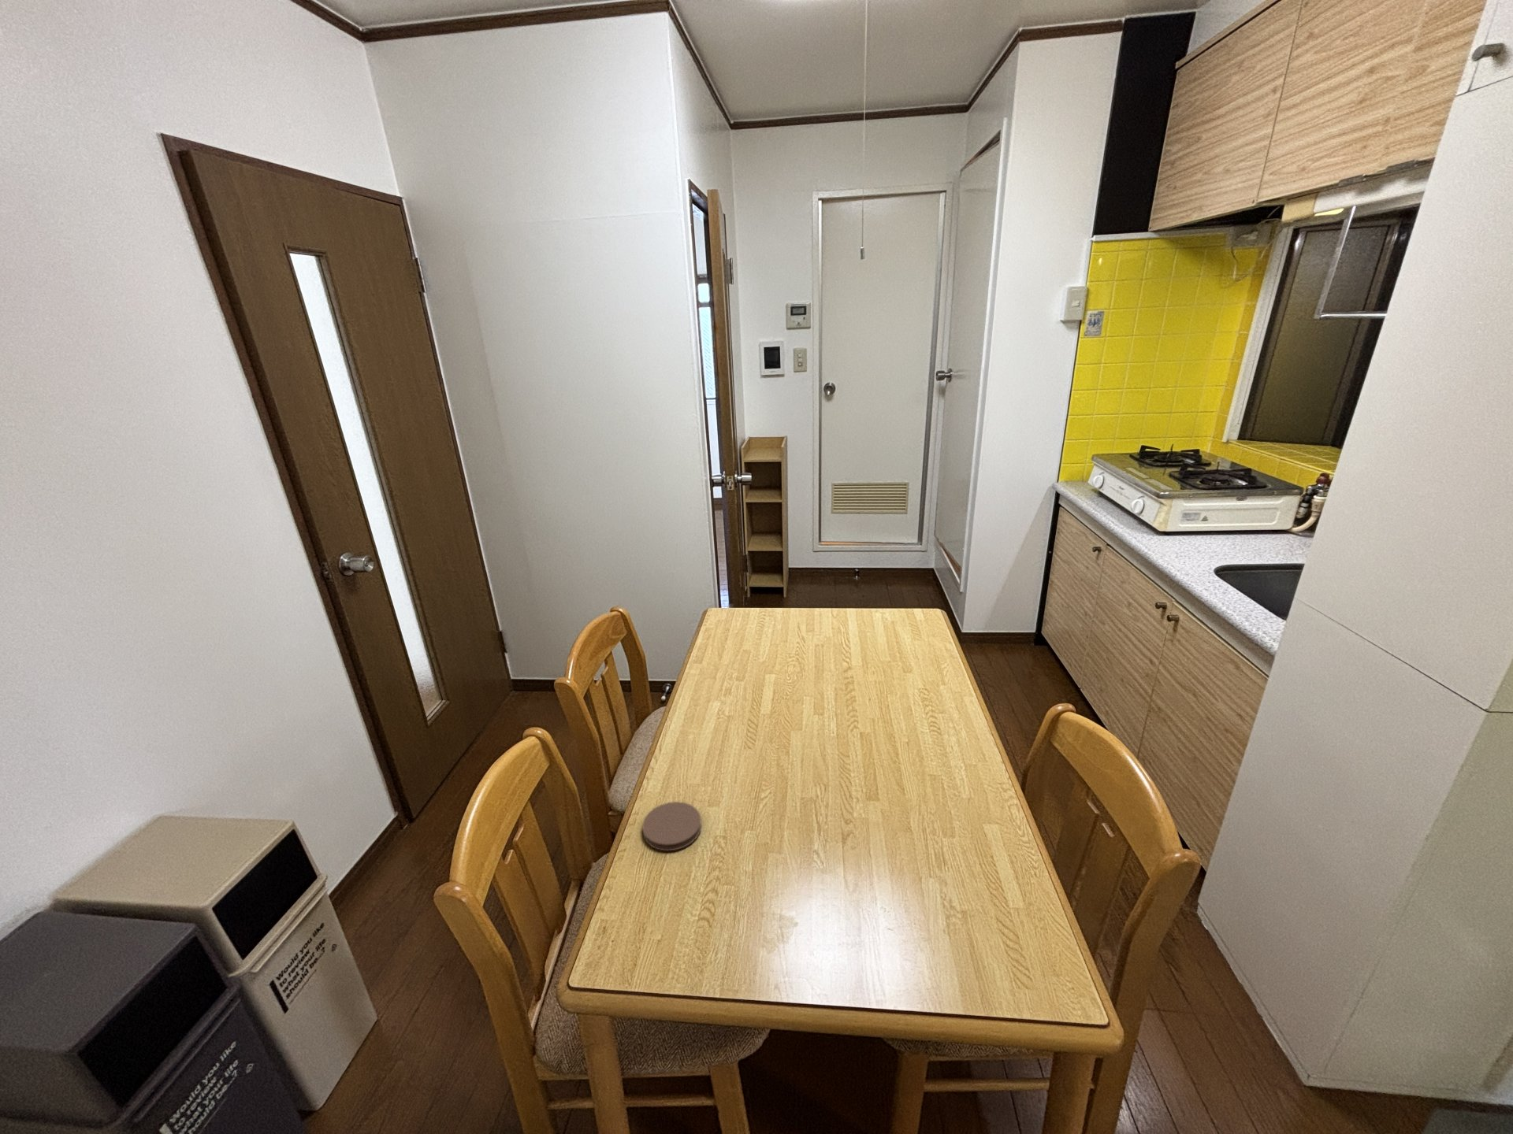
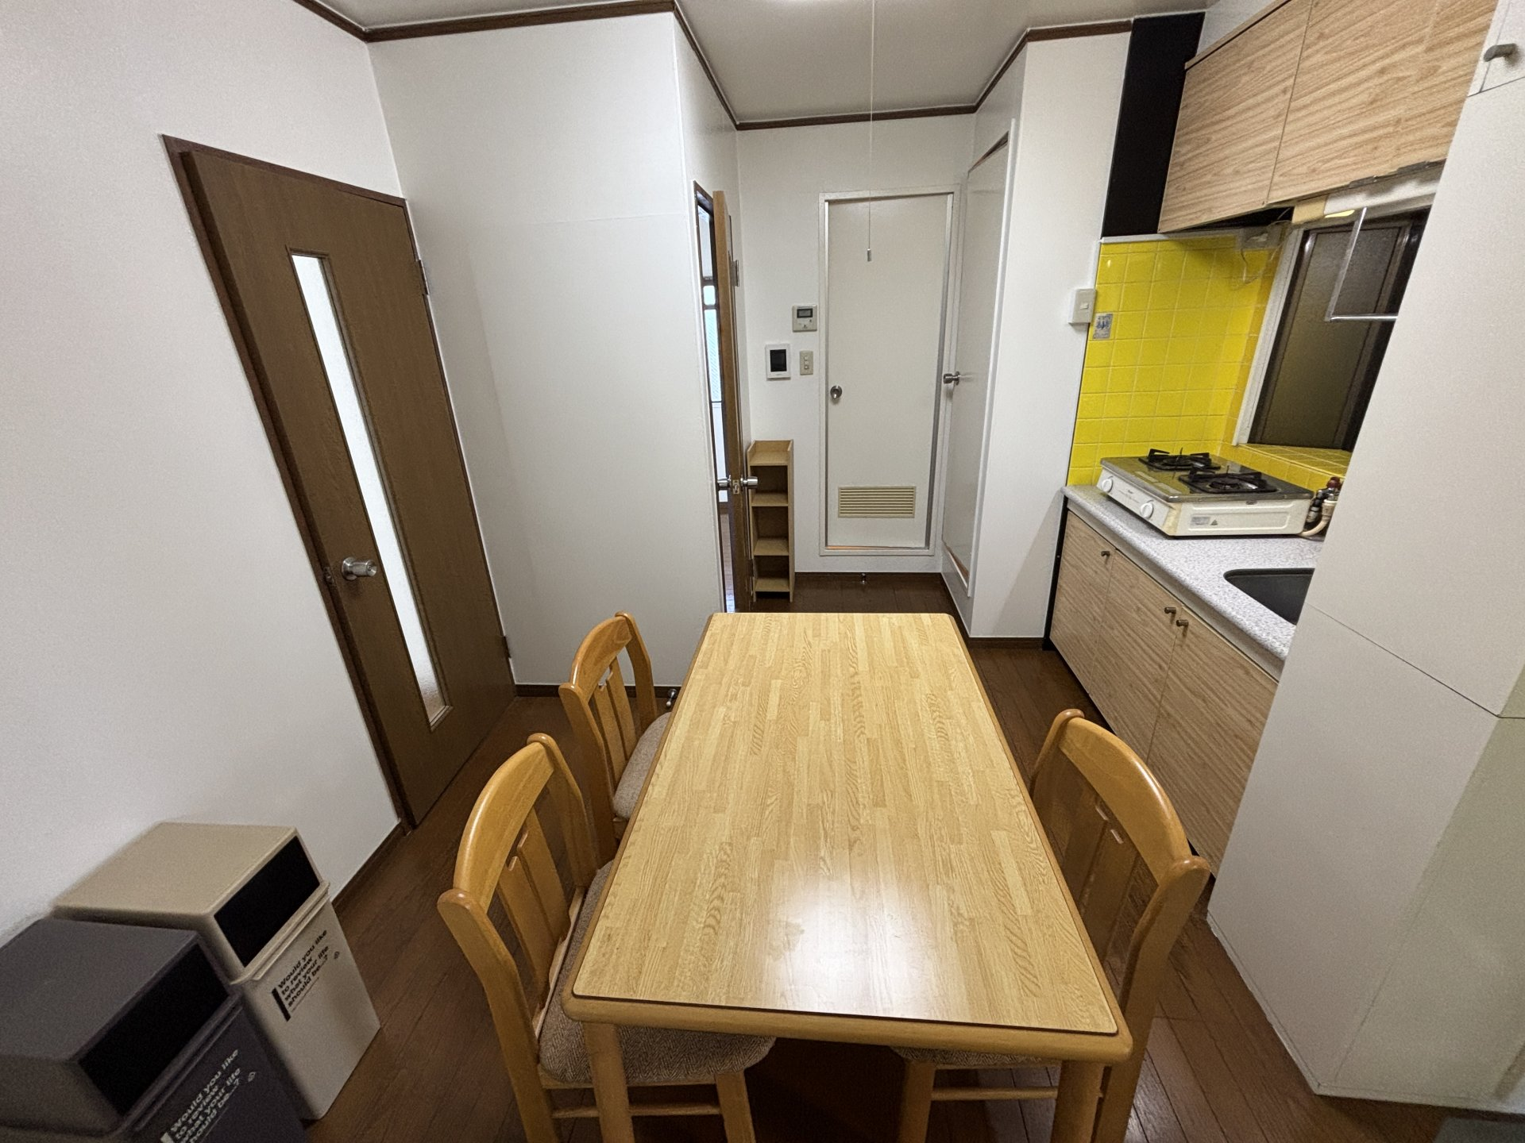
- coaster (672, 825)
